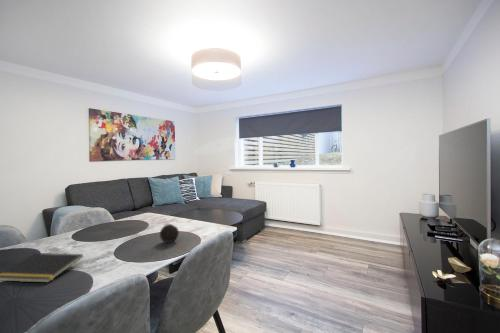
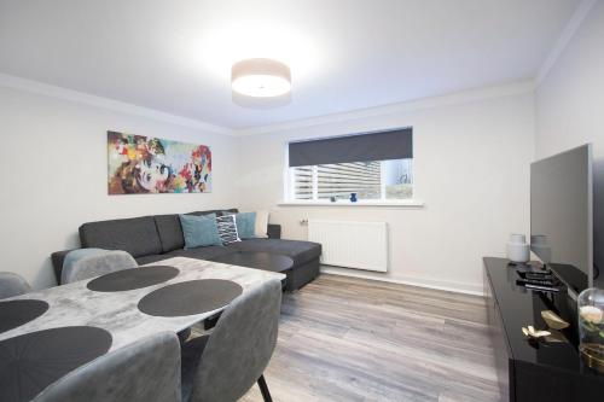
- notepad (41, 266)
- decorative ball (169, 233)
